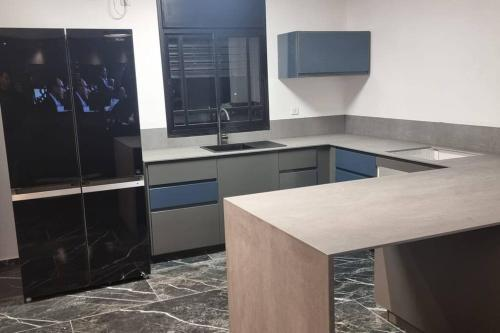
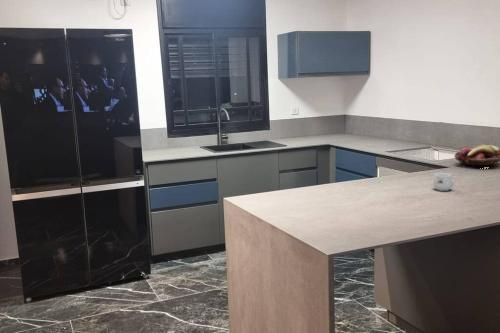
+ fruit basket (479, 155)
+ mug (444, 182)
